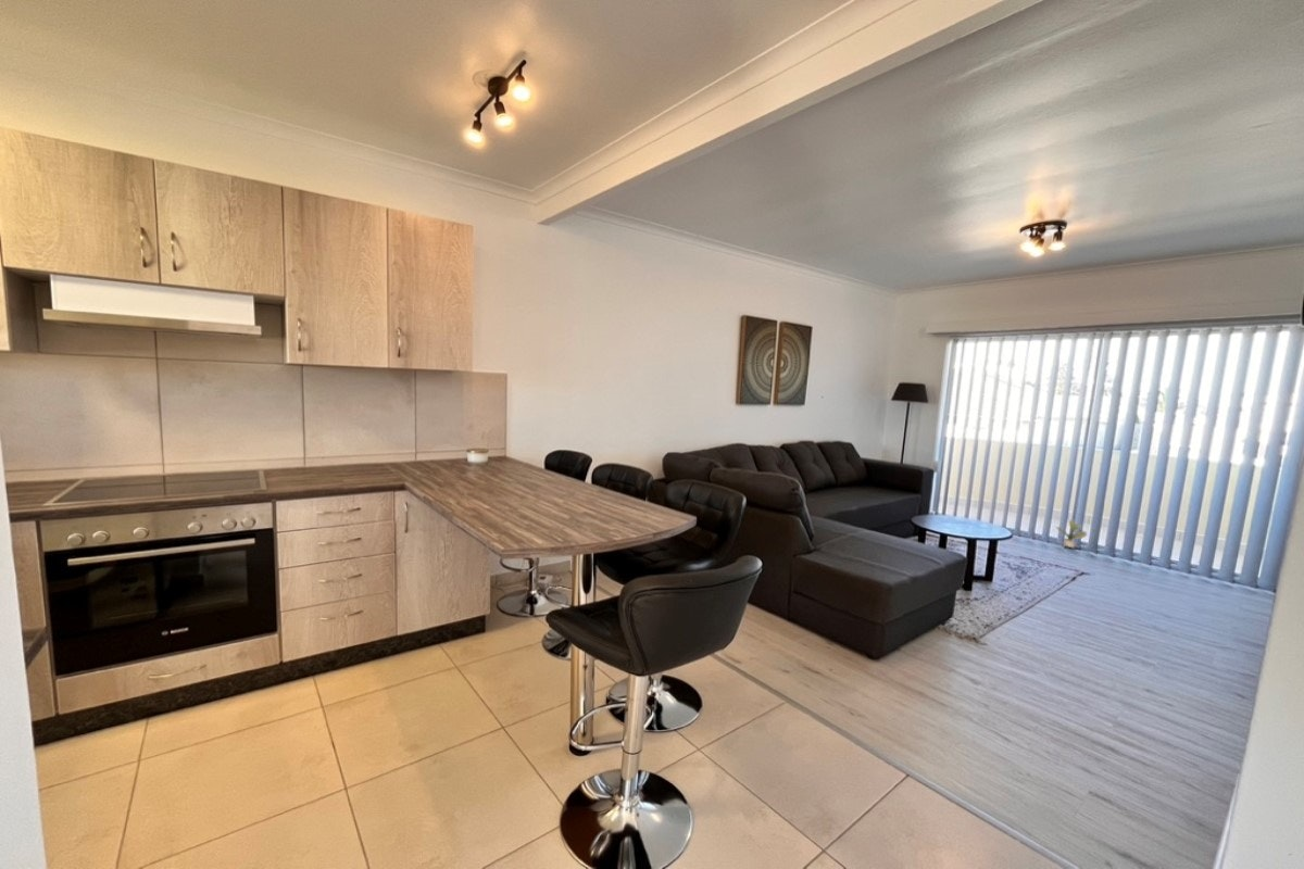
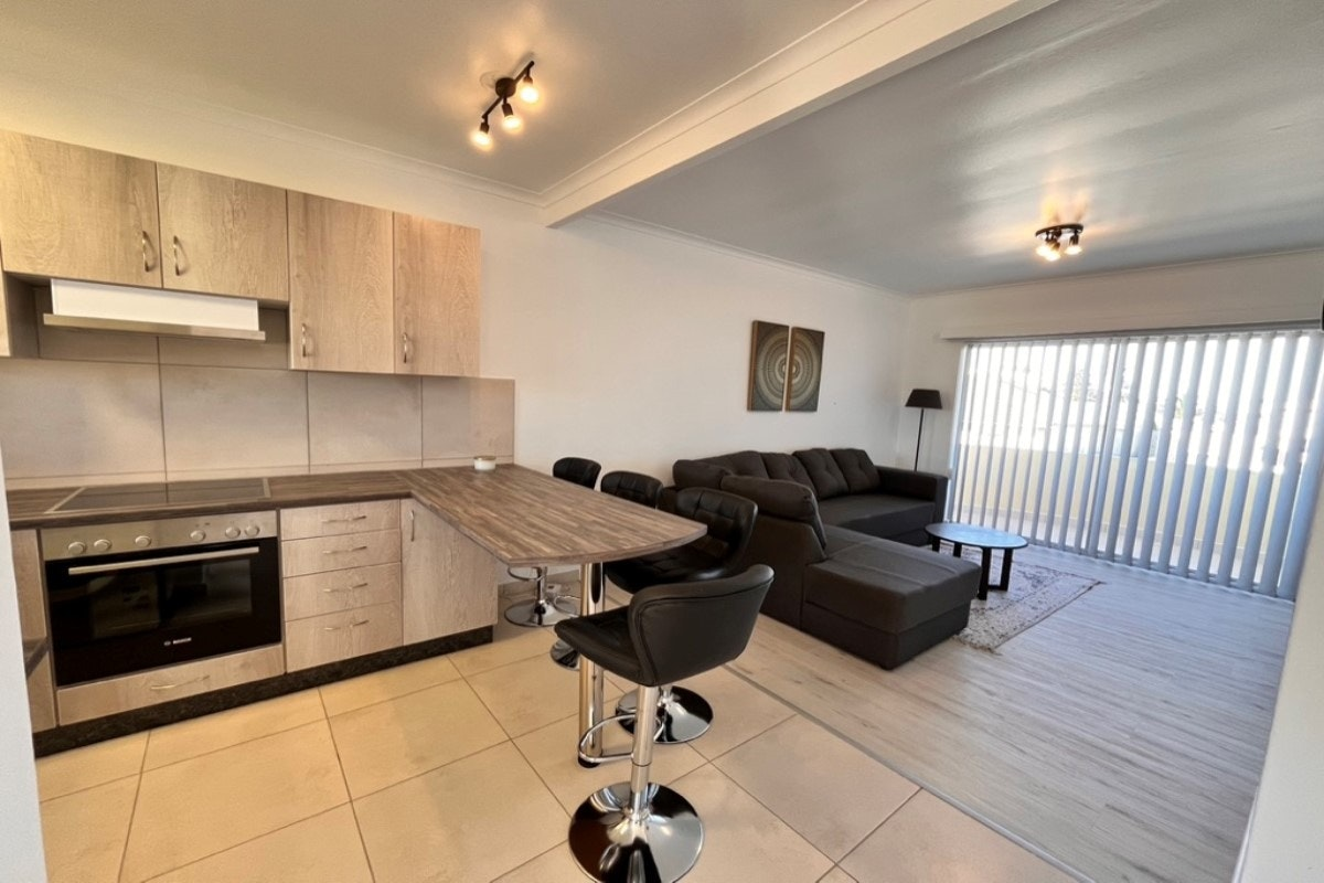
- potted plant (1069, 533)
